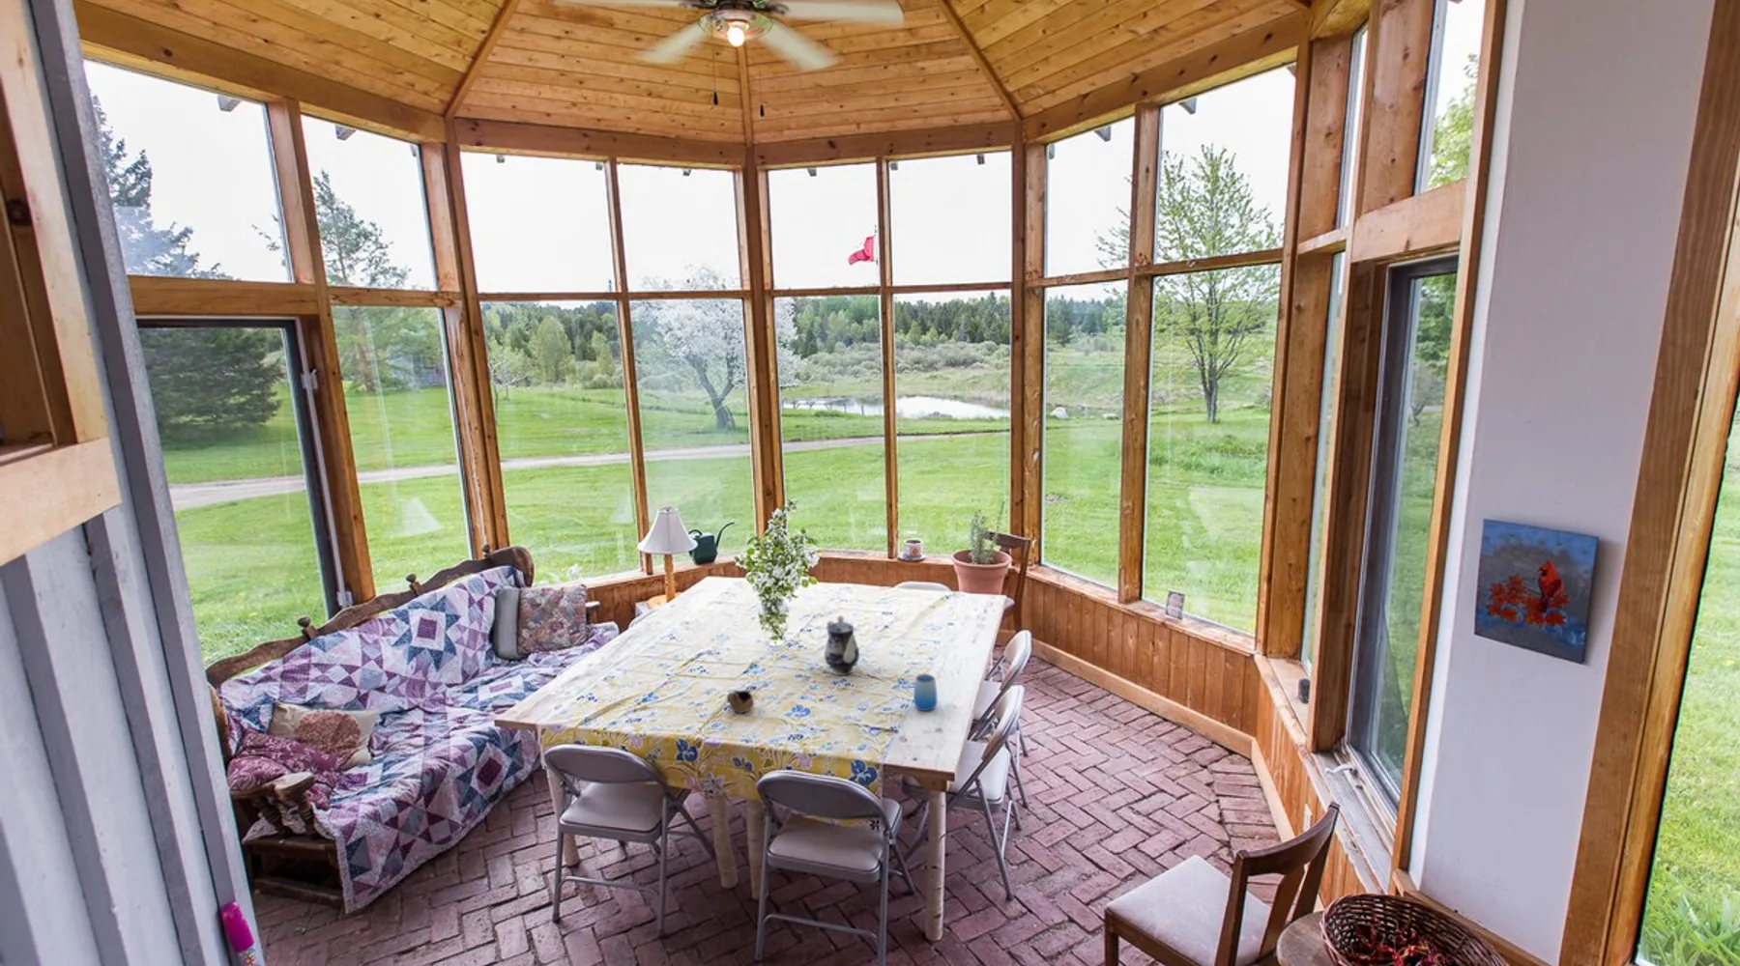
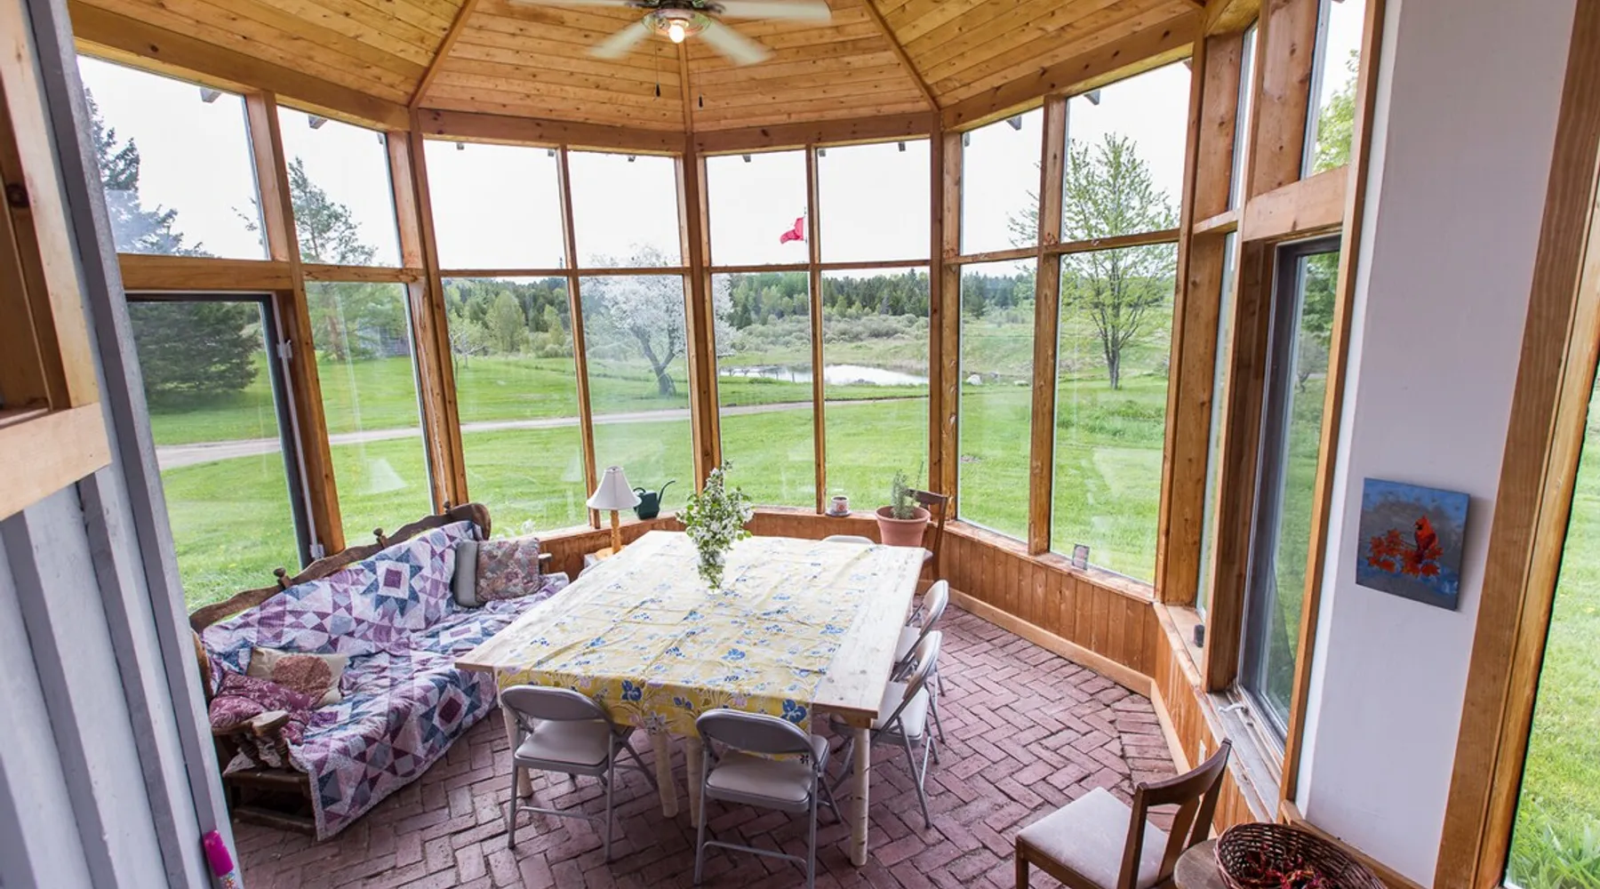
- teapot (841, 644)
- cup (738, 698)
- cup (925, 692)
